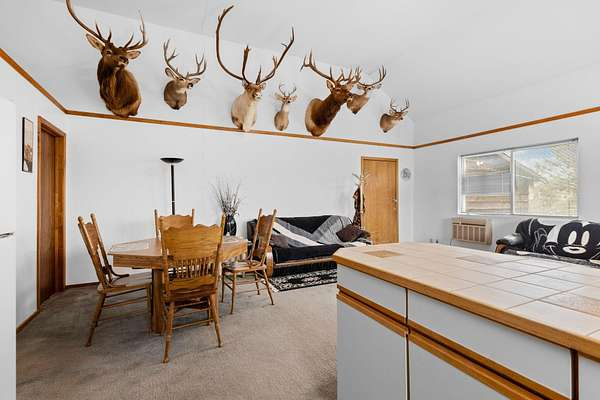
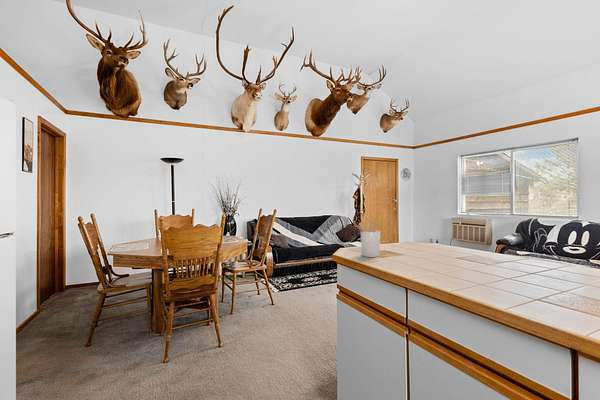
+ utensil holder (365, 237)
